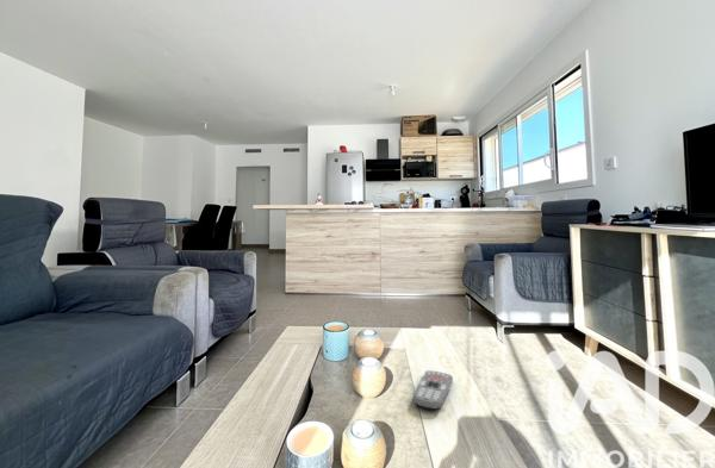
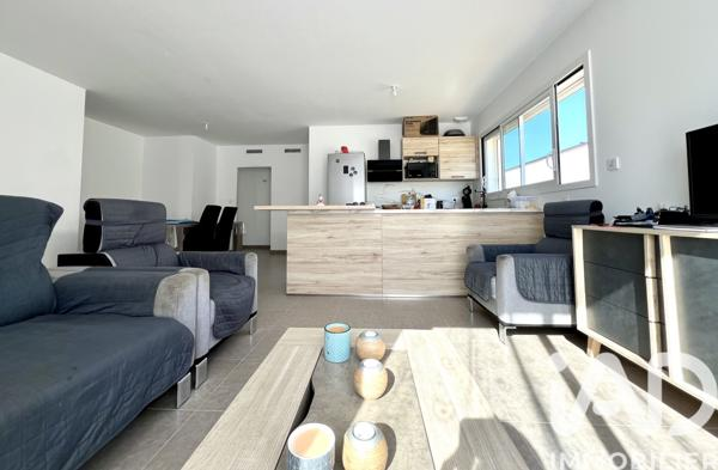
- remote control (433, 388)
